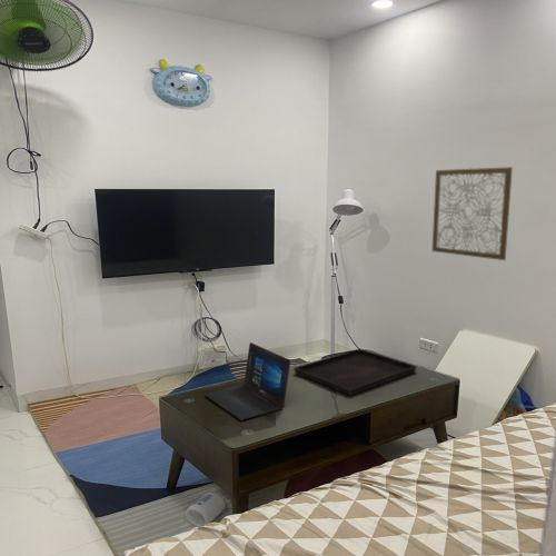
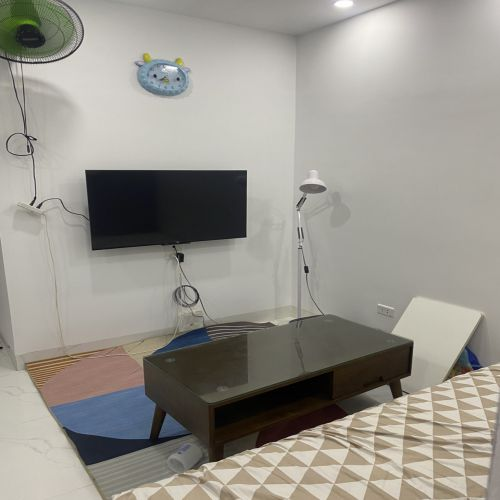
- serving tray (355, 369)
- laptop (246, 378)
- wall art (471, 209)
